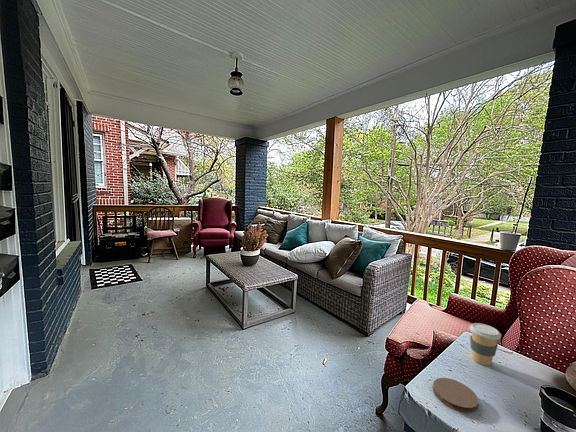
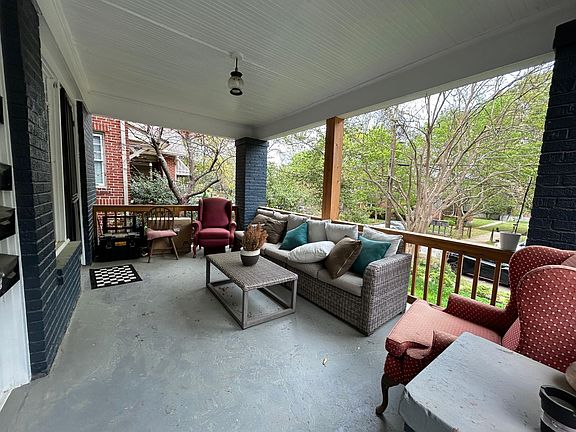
- coffee cup (483, 344)
- coaster (454, 394)
